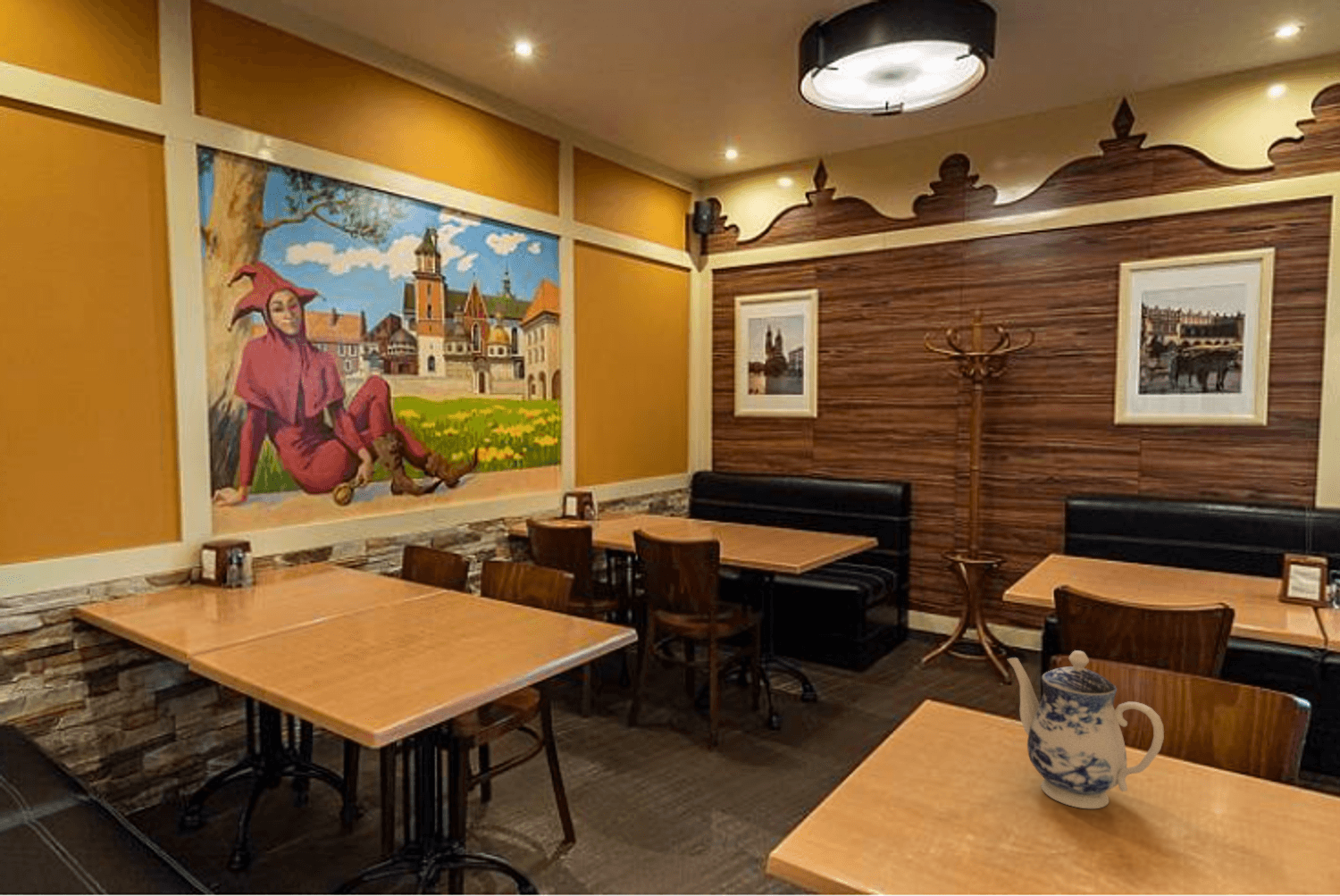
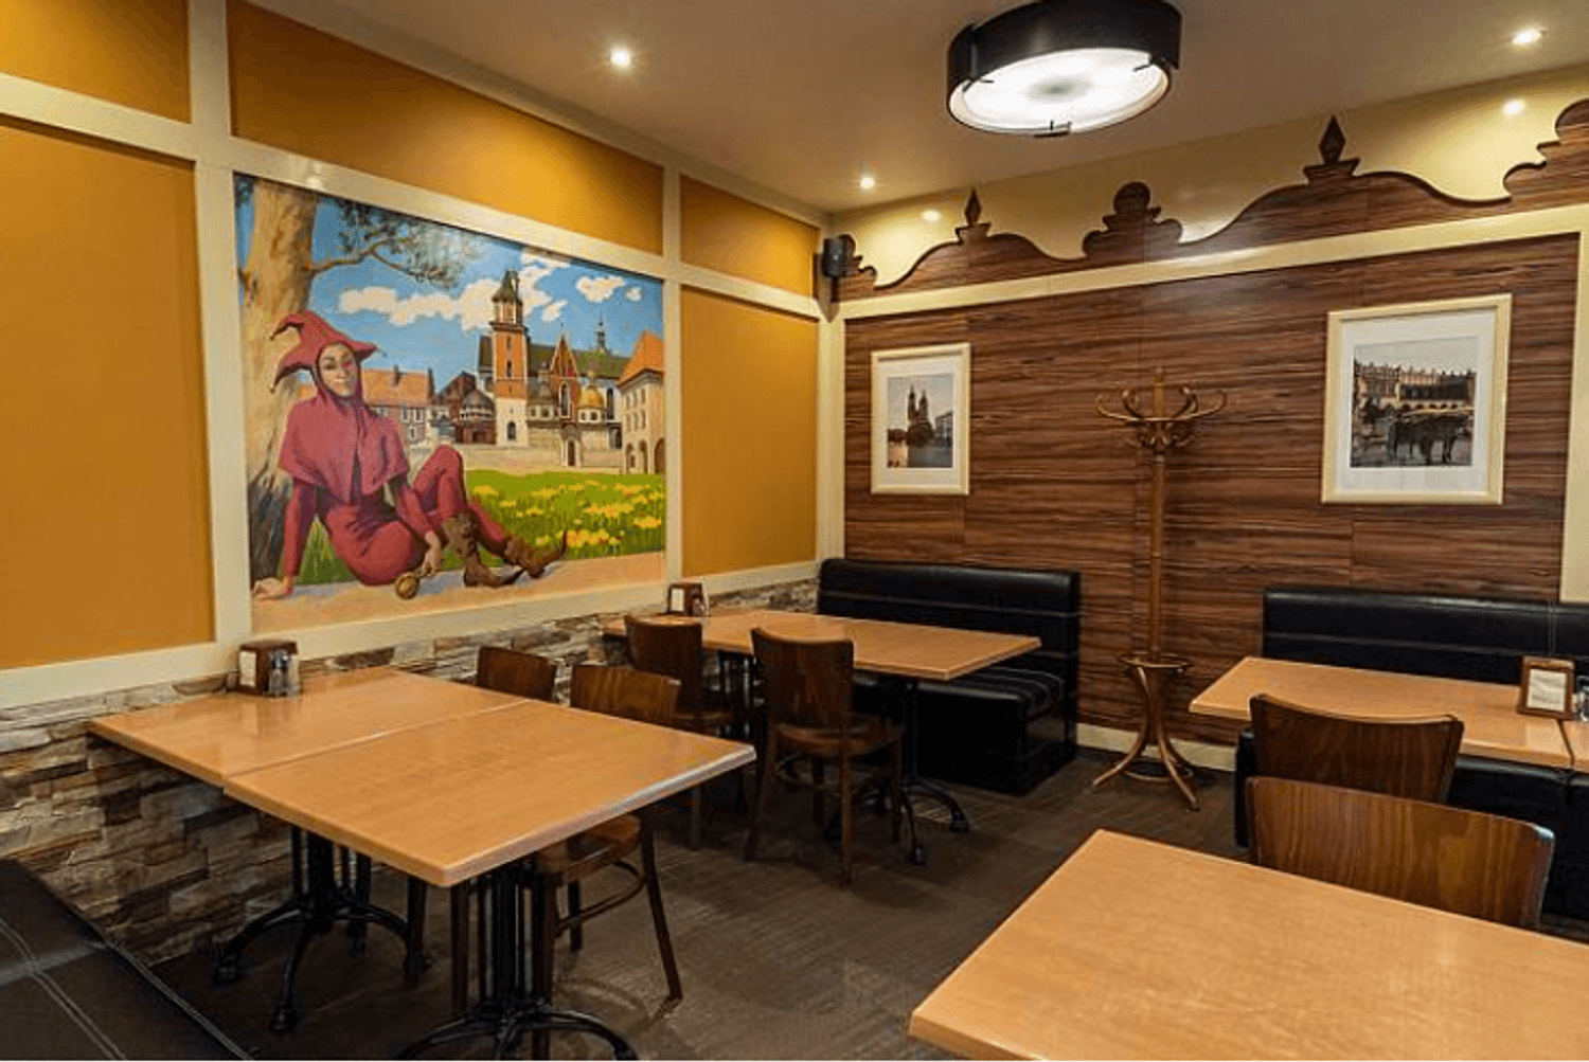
- teapot (1076, 722)
